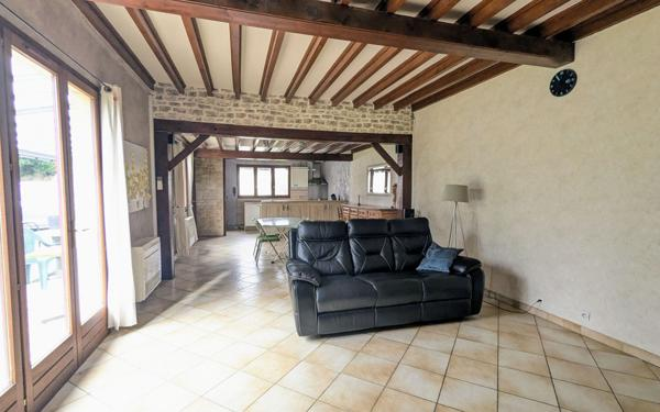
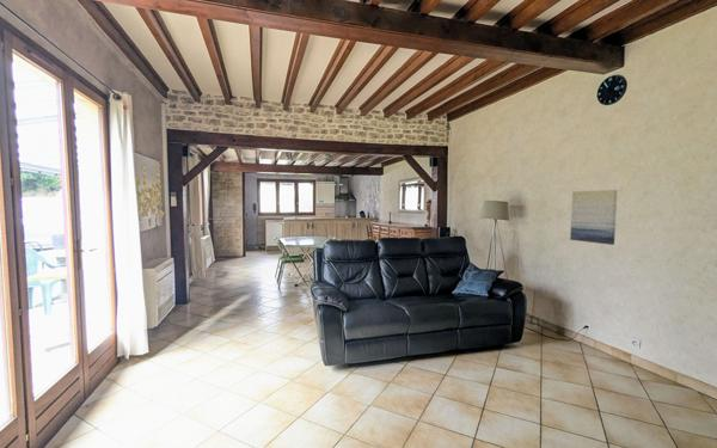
+ wall art (592, 216)
